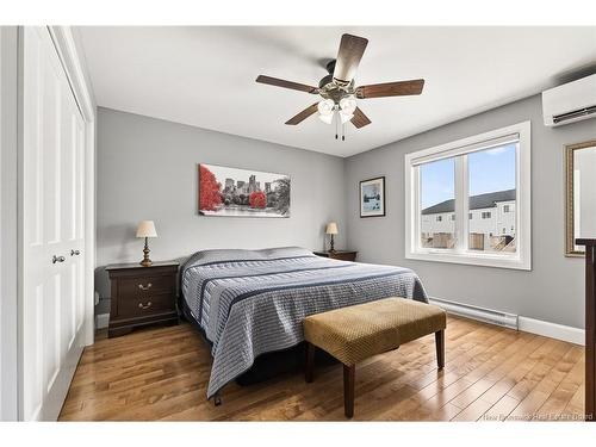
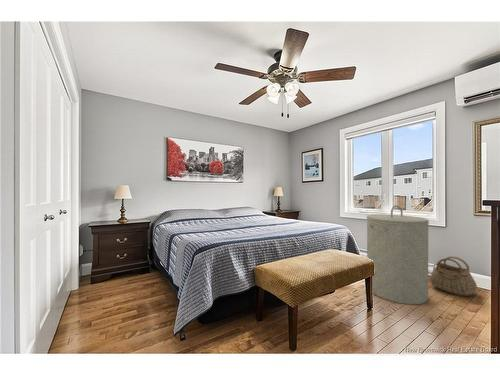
+ basket (452, 274)
+ laundry hamper (395, 248)
